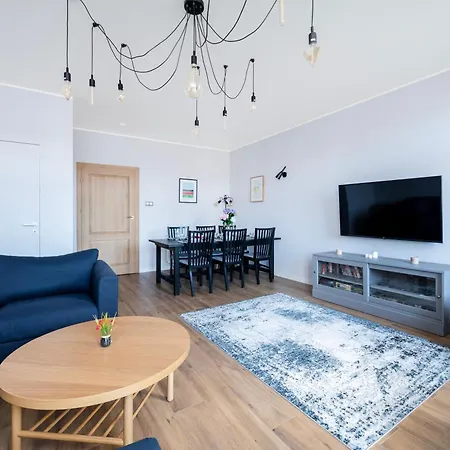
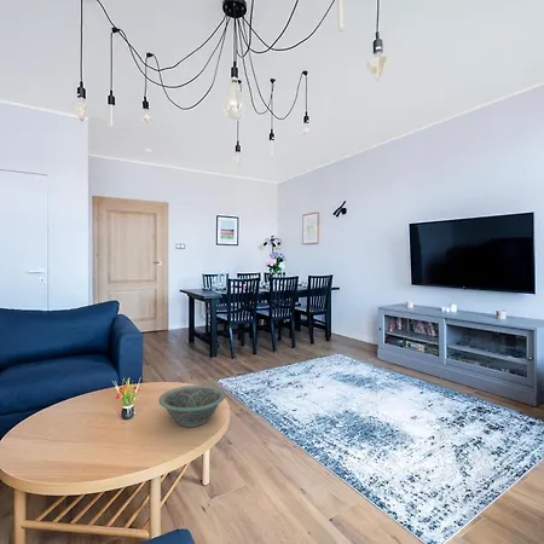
+ decorative bowl (192, 407)
